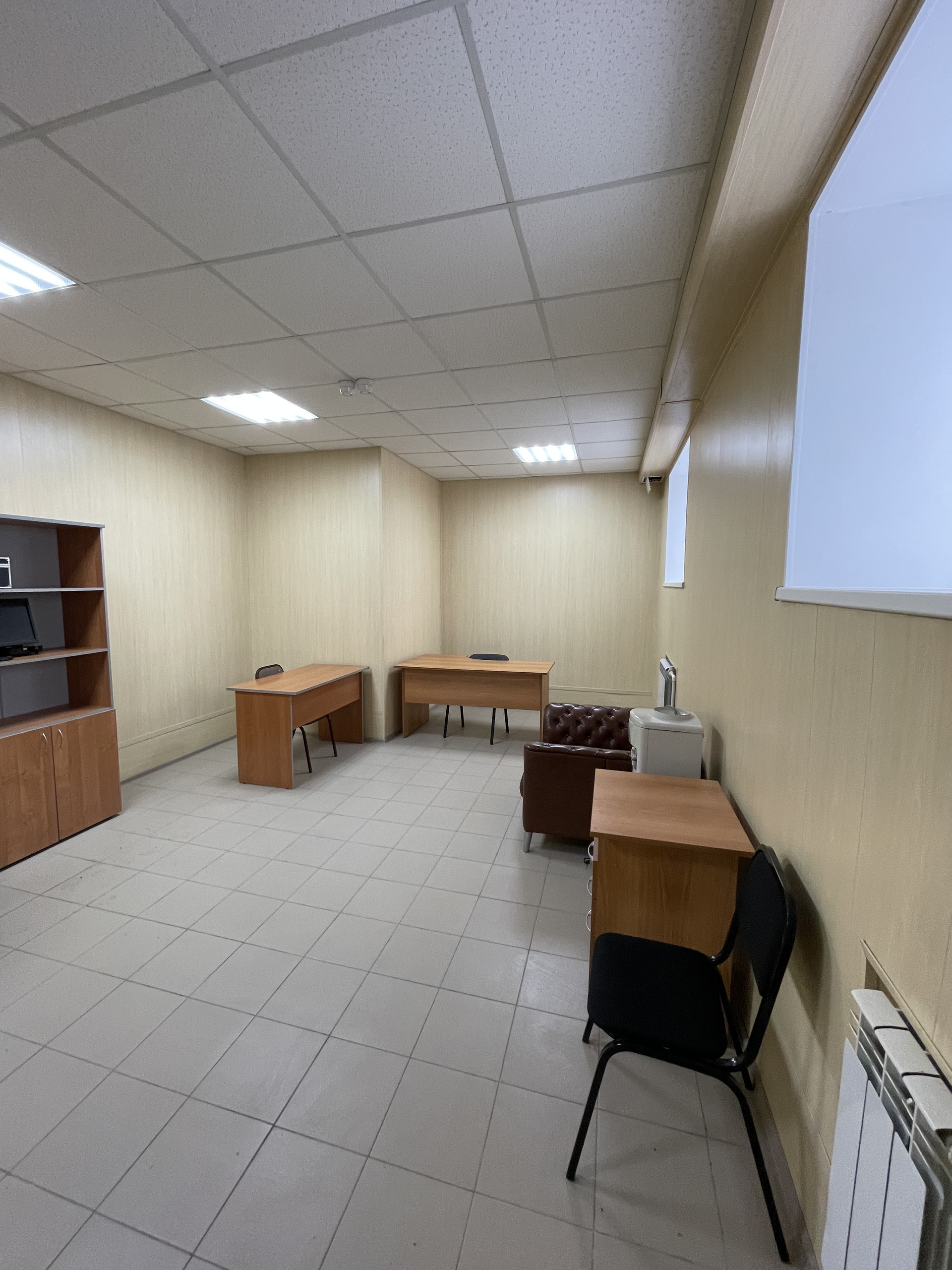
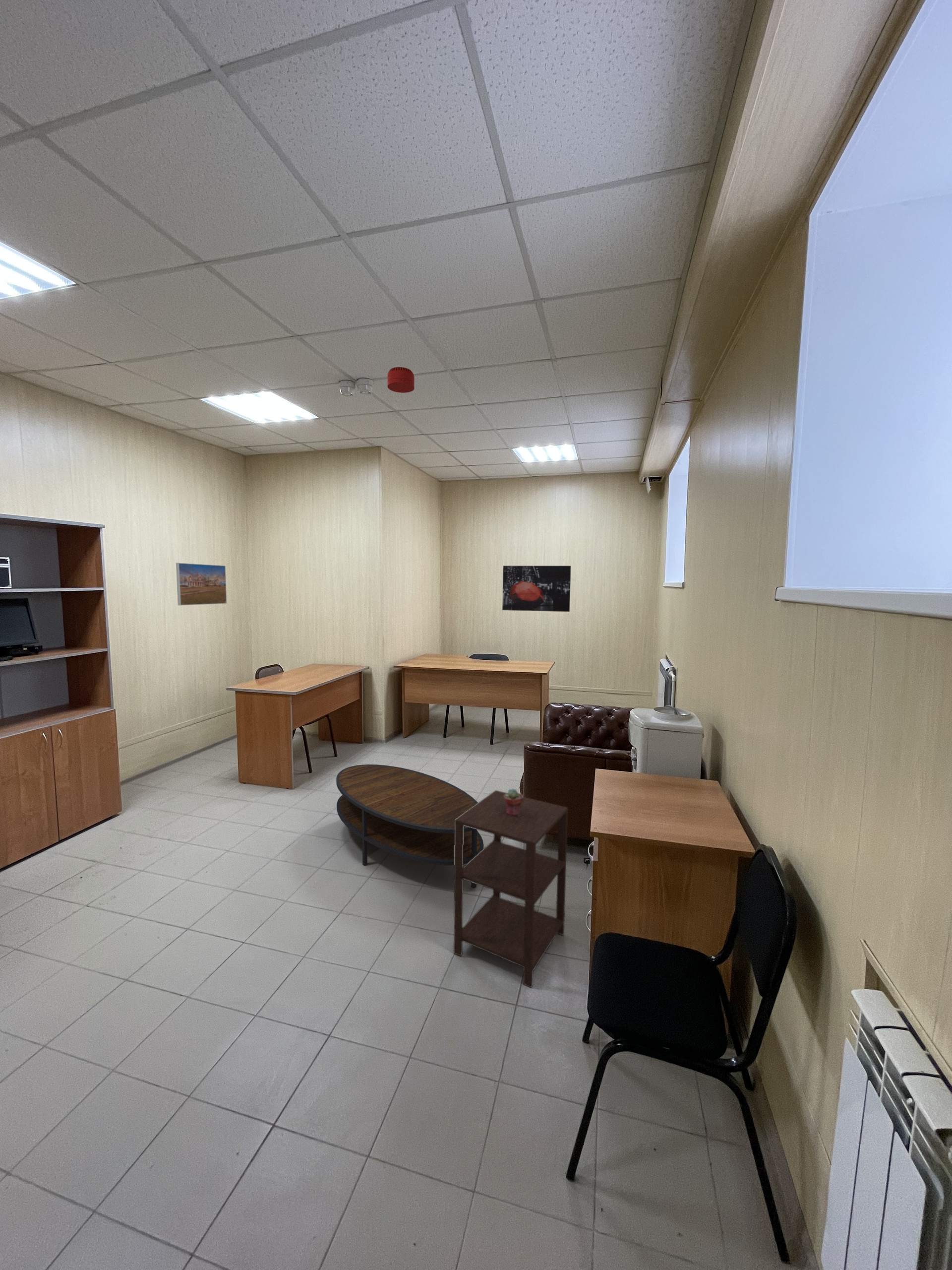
+ potted succulent (513, 800)
+ wall art (536, 588)
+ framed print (203, 584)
+ smoke detector (401, 380)
+ side table (511, 879)
+ coffee table (404, 819)
